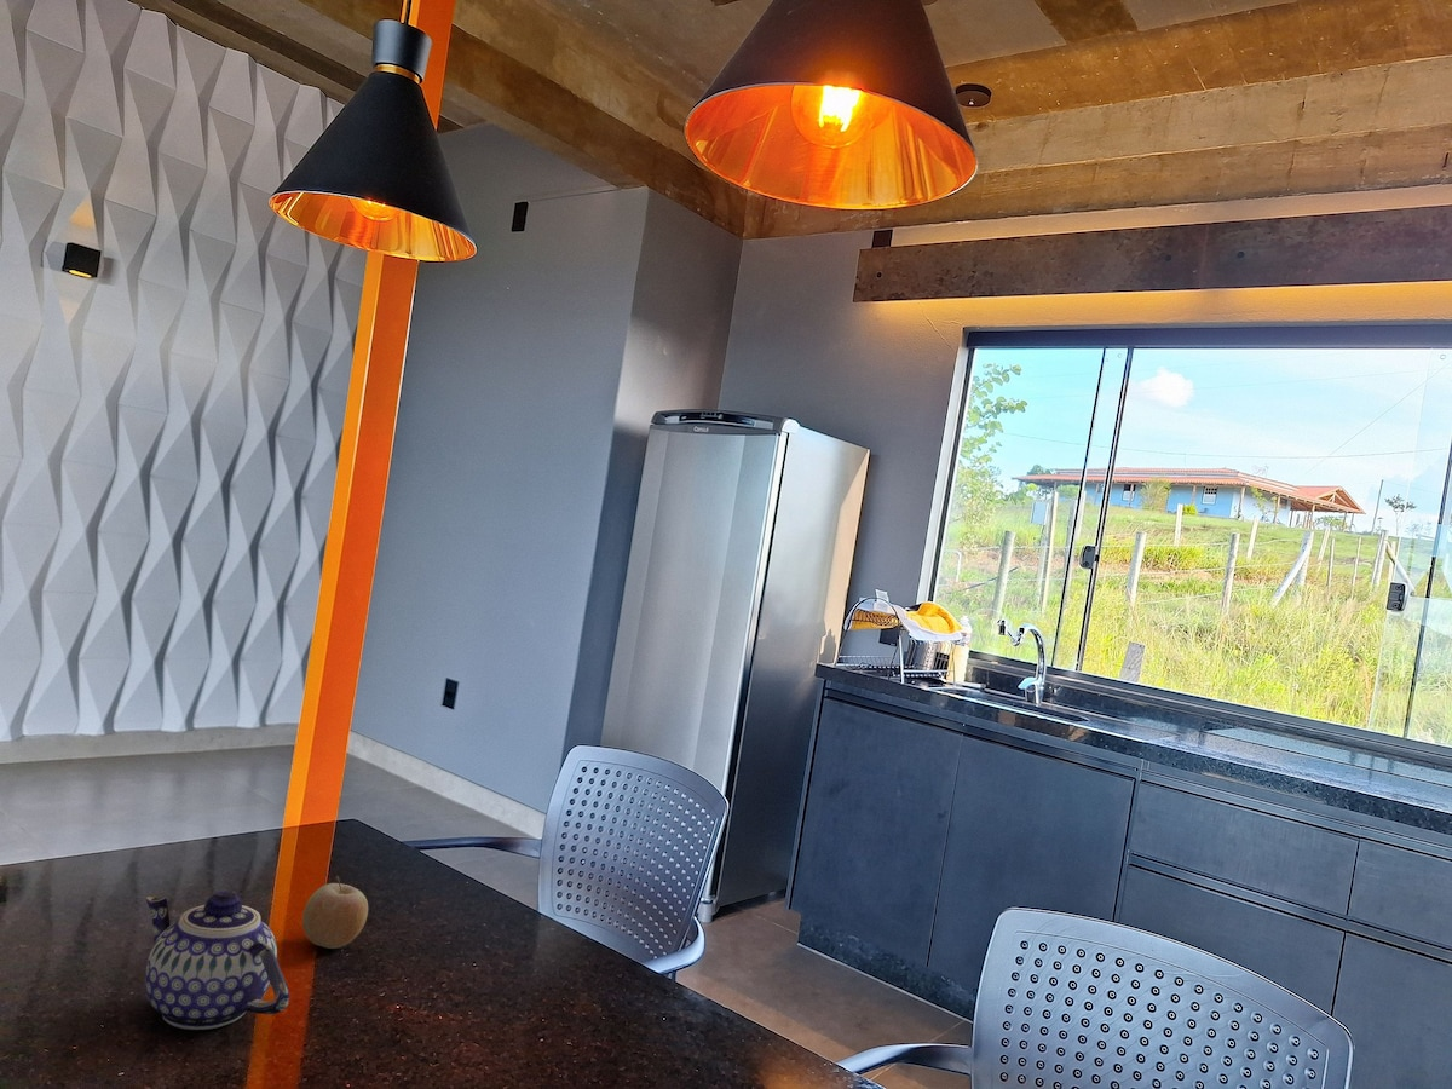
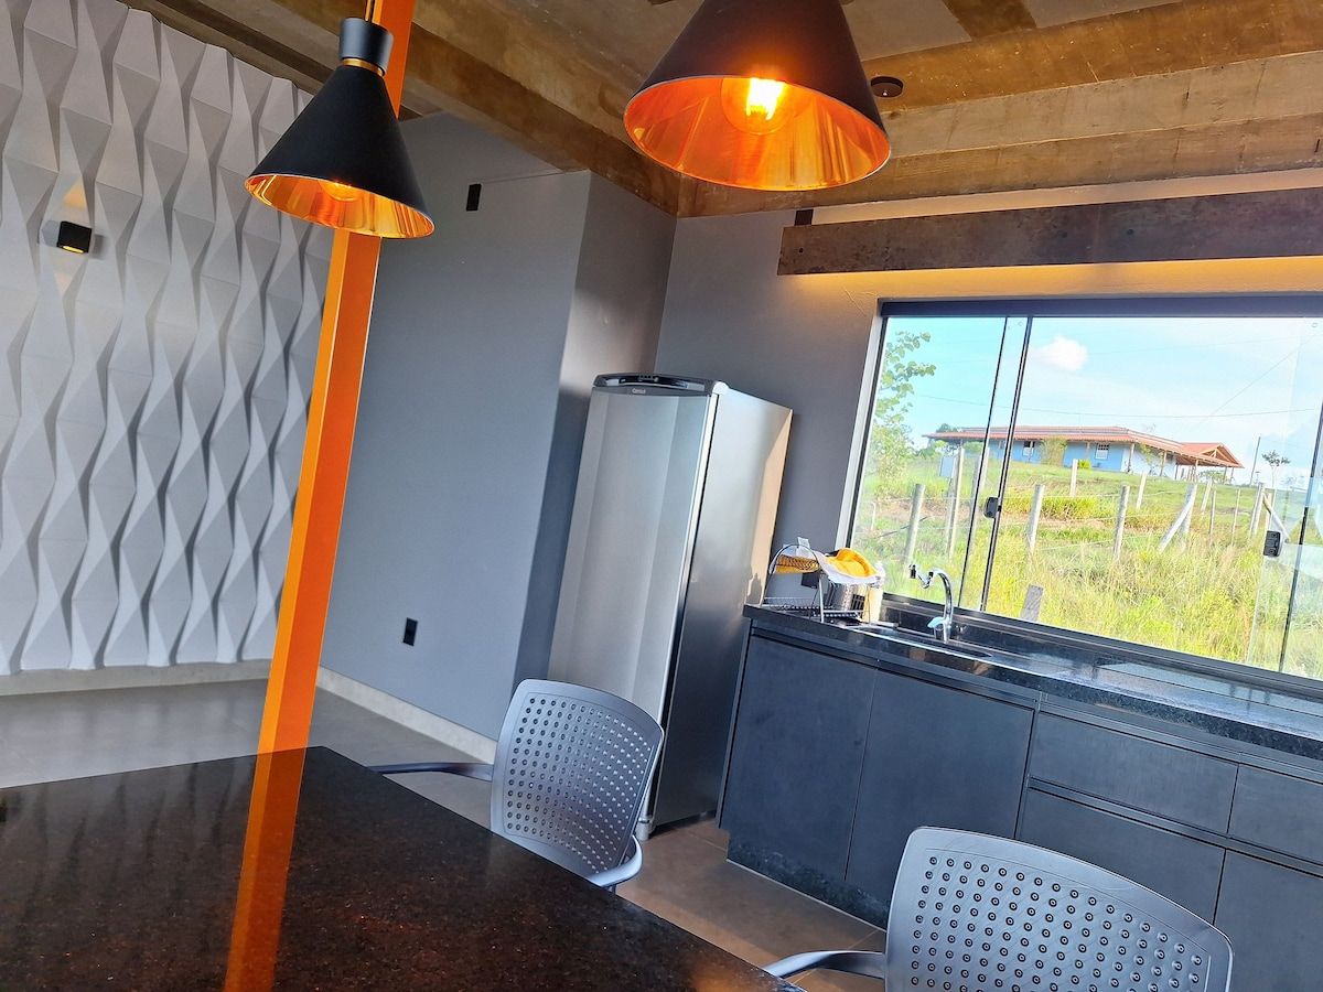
- teapot (213, 951)
- fruit (335, 910)
